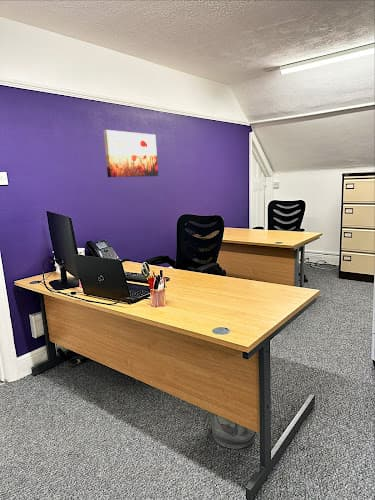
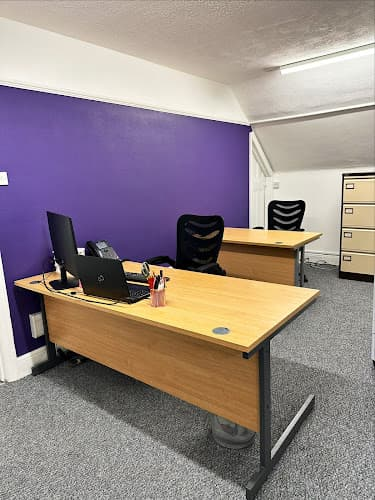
- wall art (132, 154)
